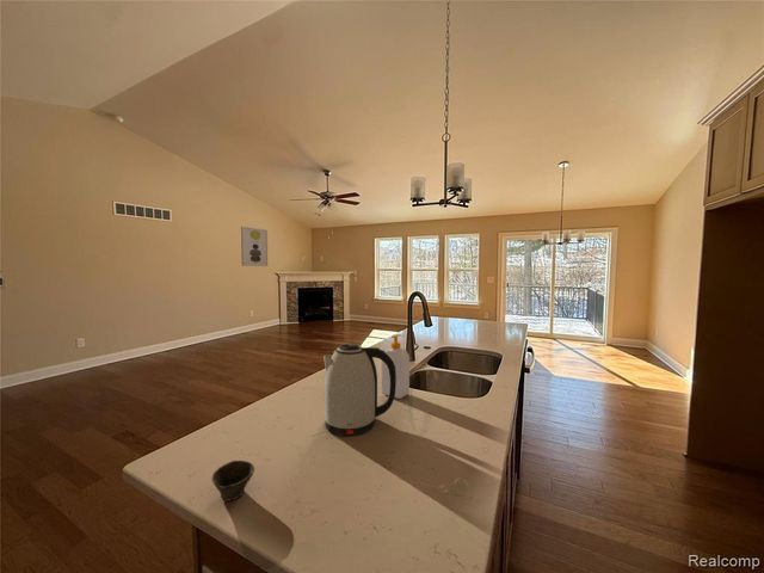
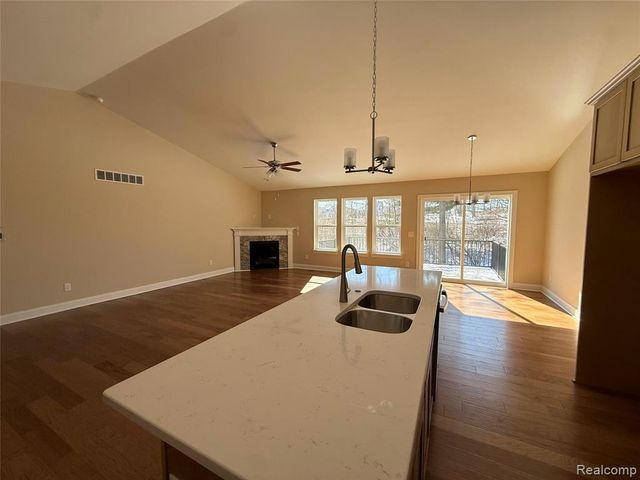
- wall art (254, 247)
- soap bottle (395, 364)
- kettle (359, 383)
- cup (234, 480)
